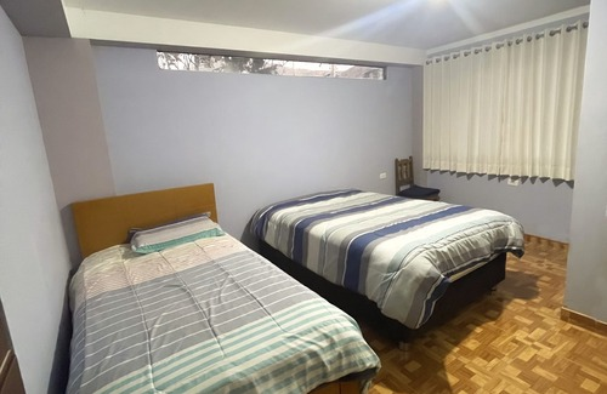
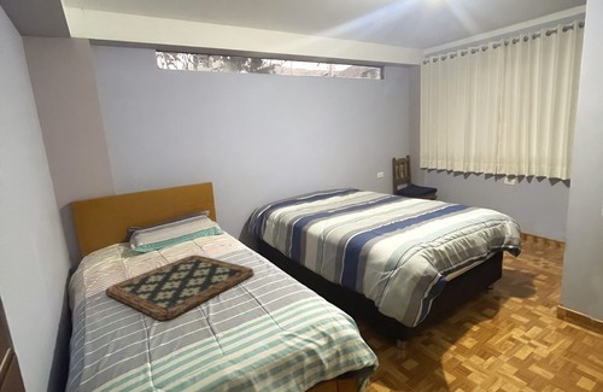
+ tray (182, 280)
